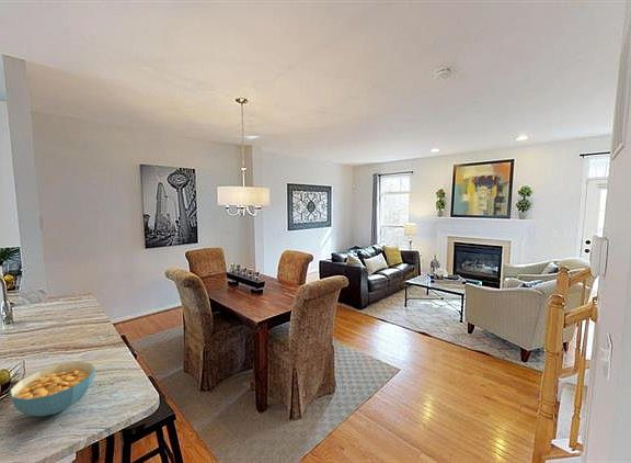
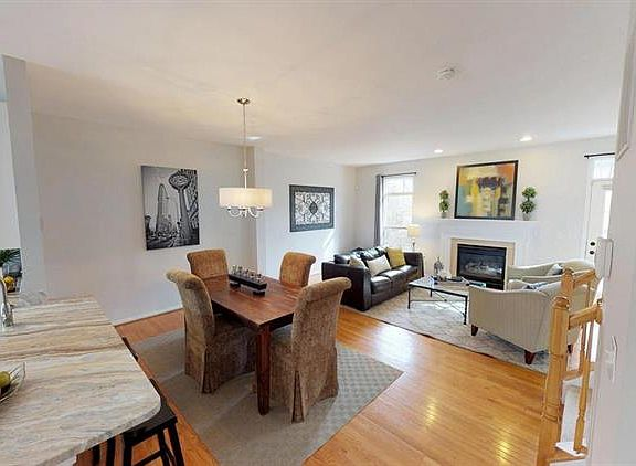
- cereal bowl (56, 393)
